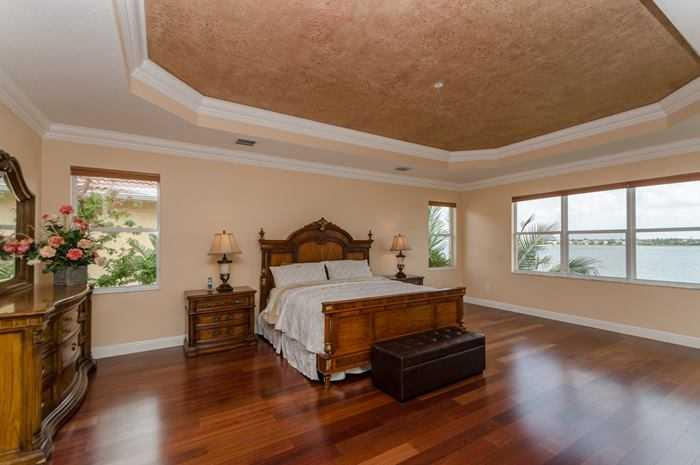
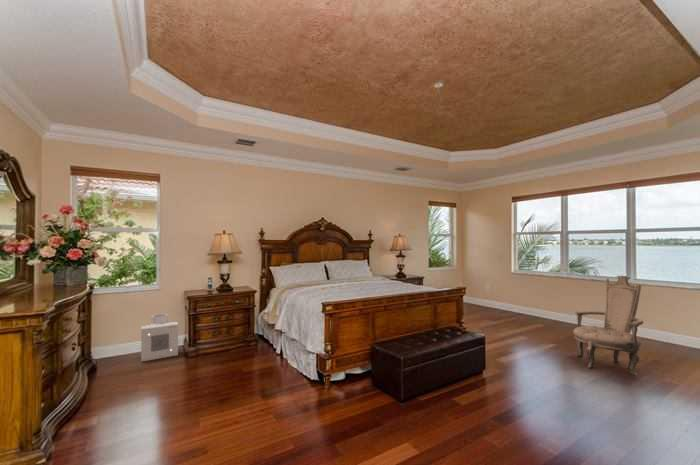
+ armchair (609, 320)
+ air purifier (159, 334)
